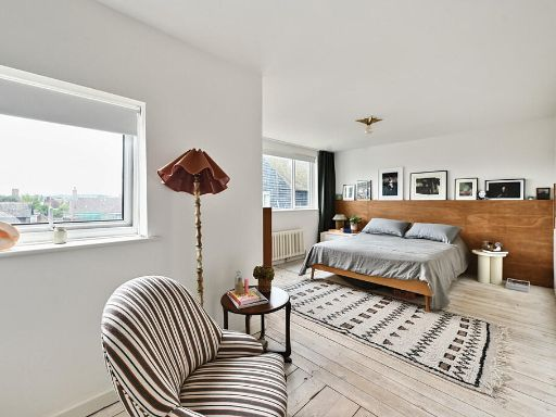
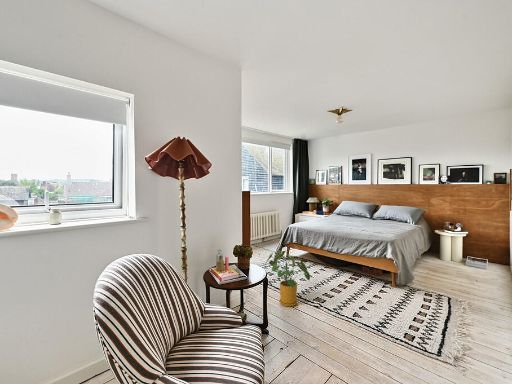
+ house plant (286, 278)
